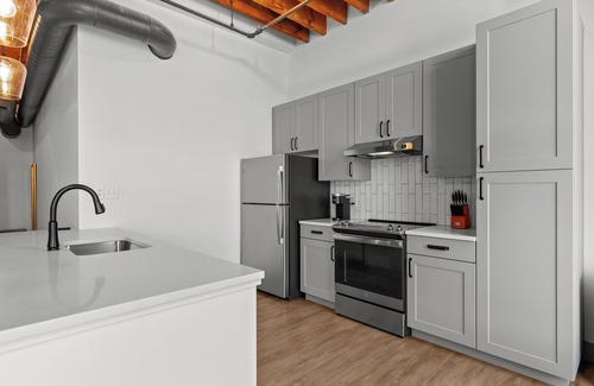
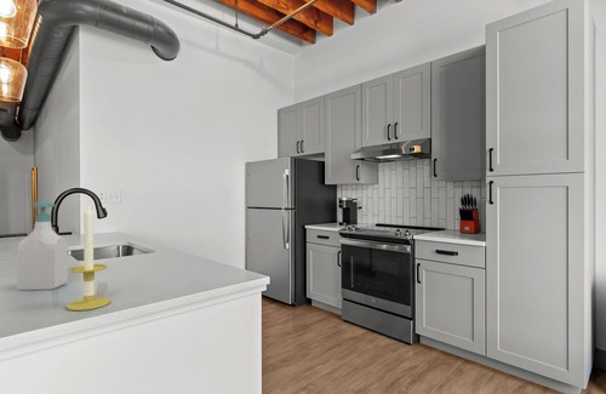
+ candle (88, 253)
+ soap bottle (45, 242)
